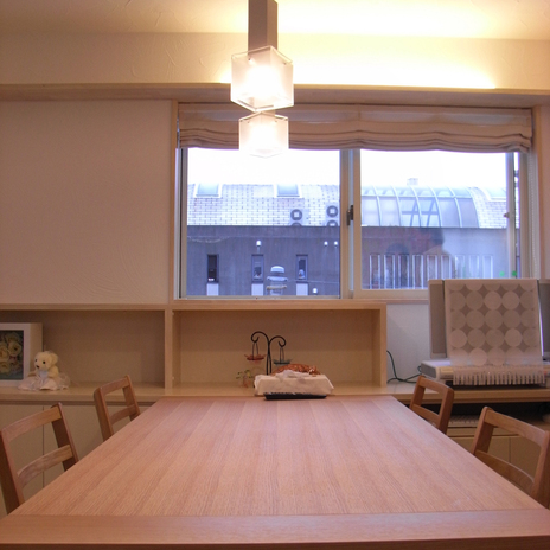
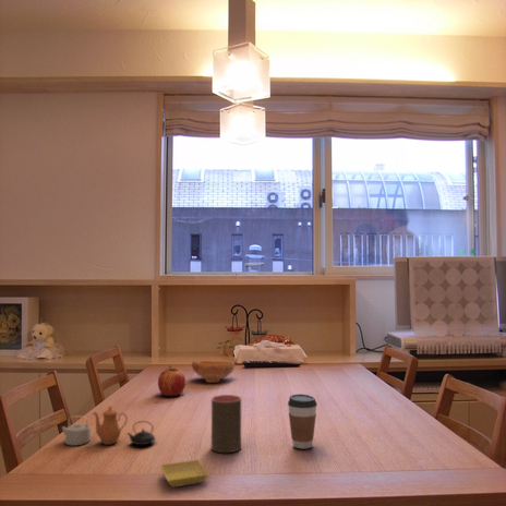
+ bowl (213, 370)
+ teapot (107, 424)
+ cup (226, 422)
+ saucer (183, 473)
+ coffee cup (302, 421)
+ apple (171, 380)
